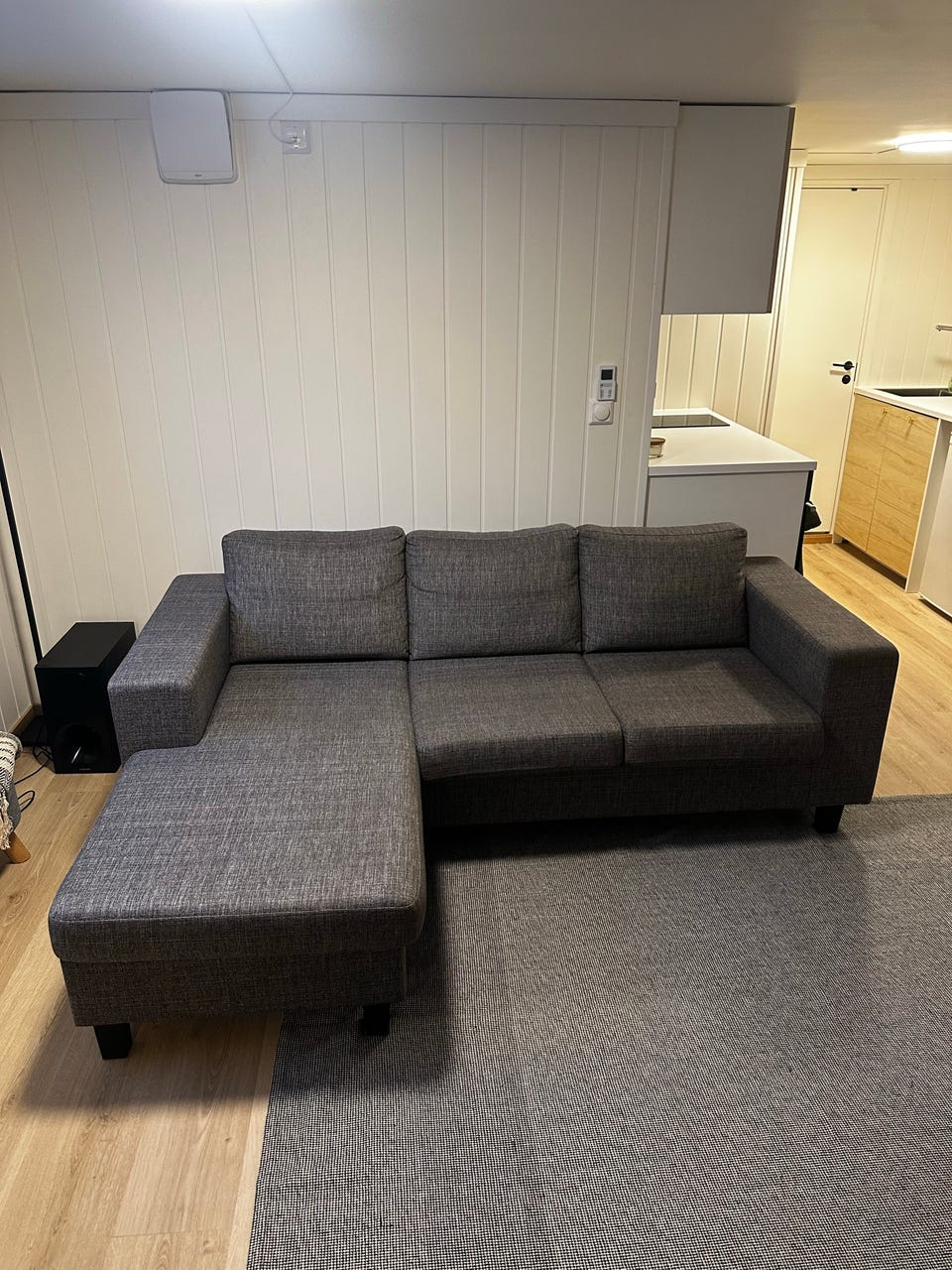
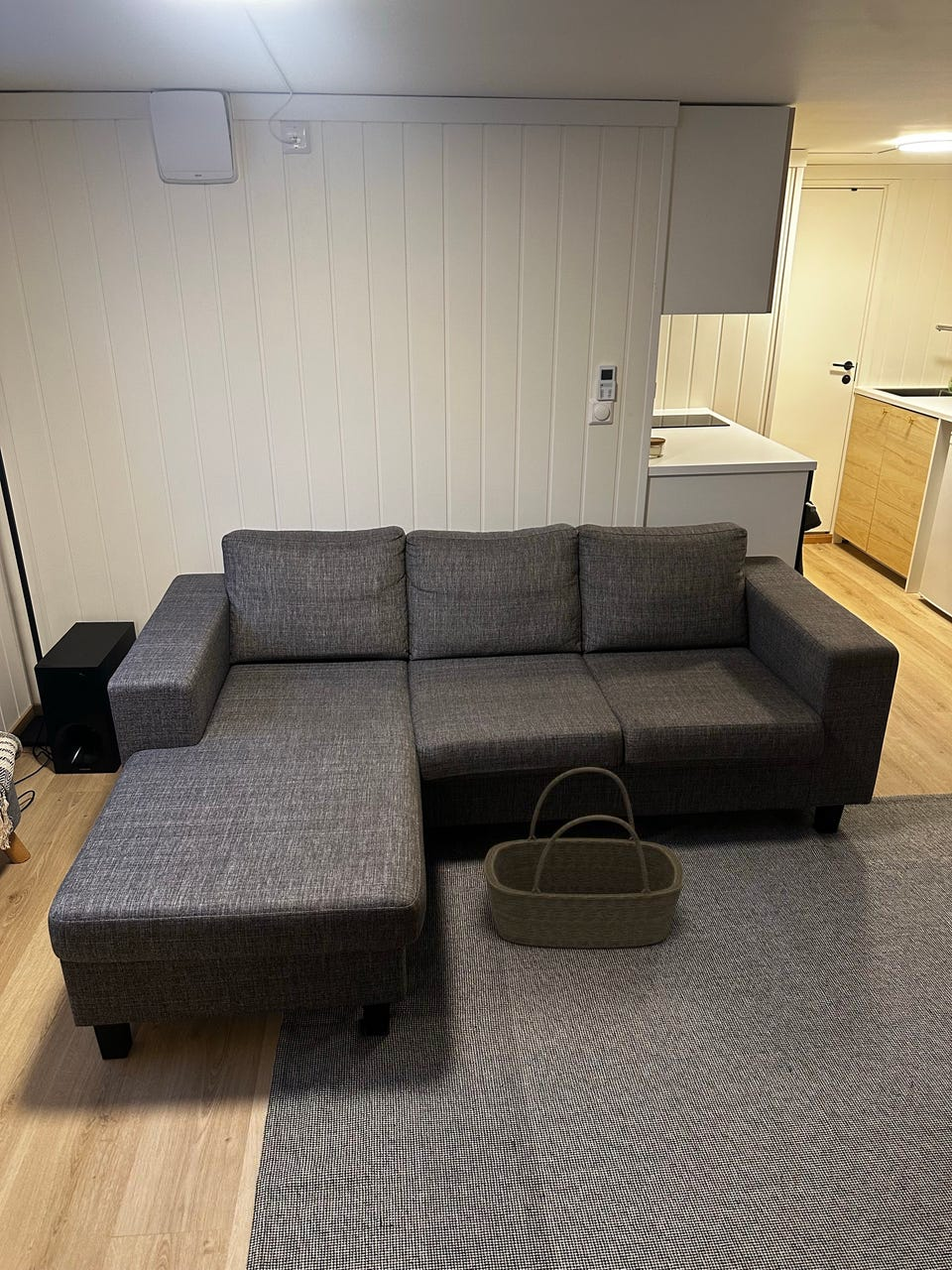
+ basket (583, 857)
